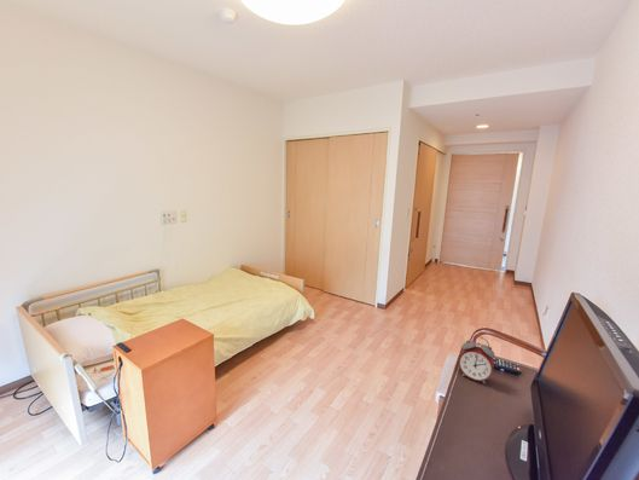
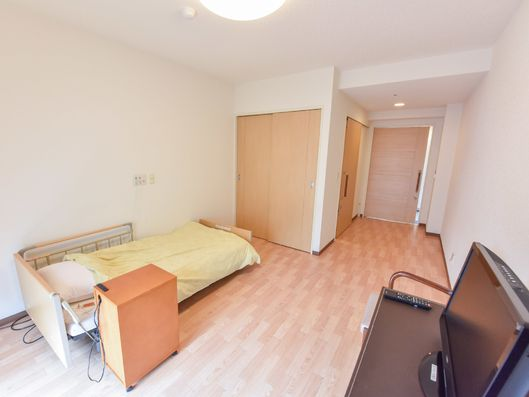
- alarm clock (476, 357)
